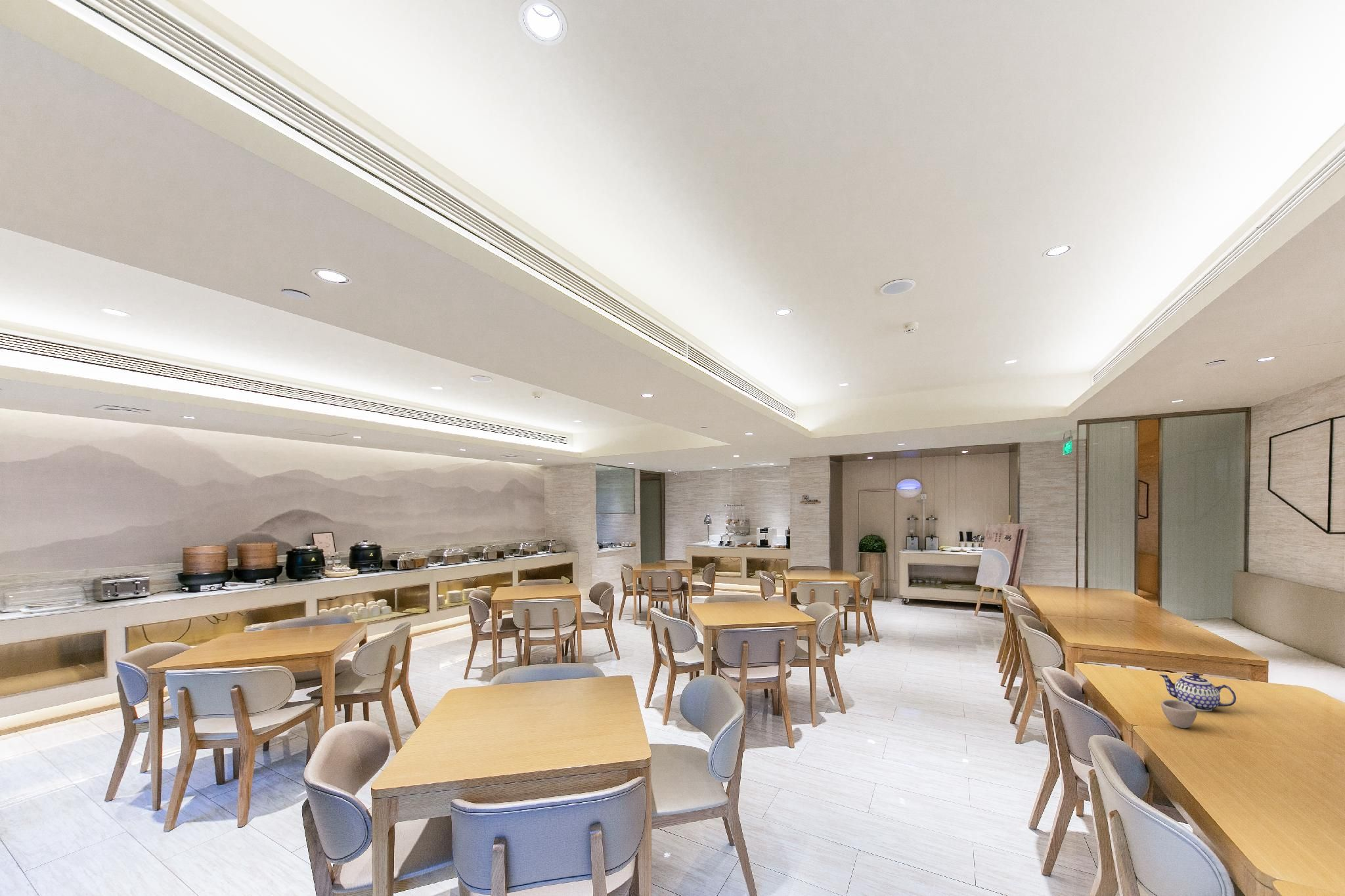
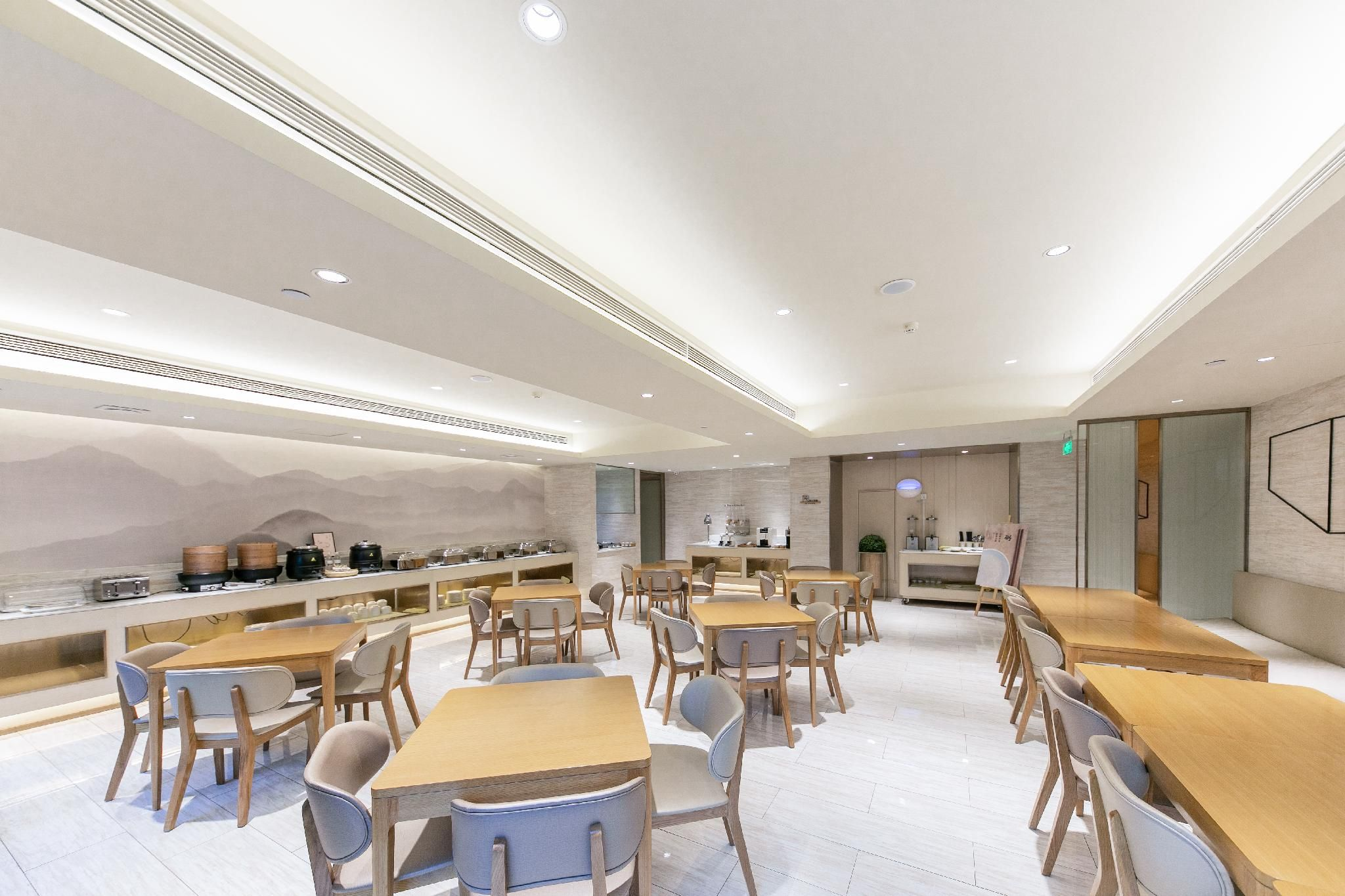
- teapot (1196, 690)
- cup (1180, 714)
